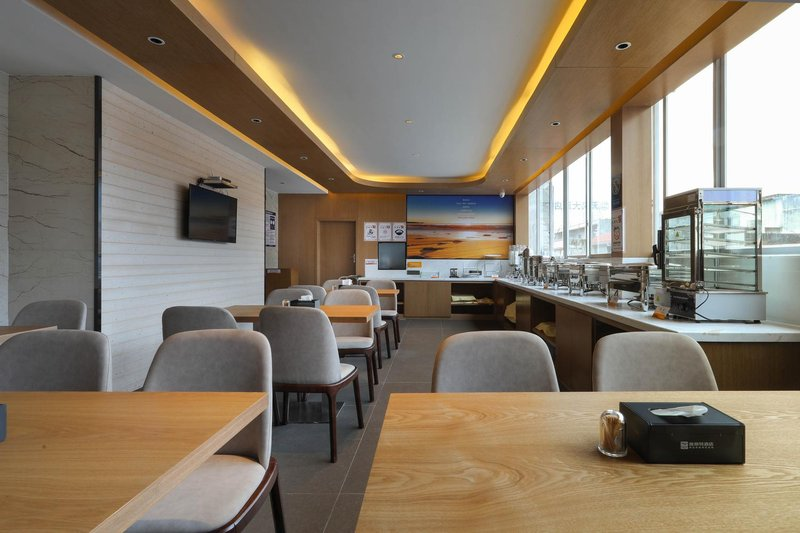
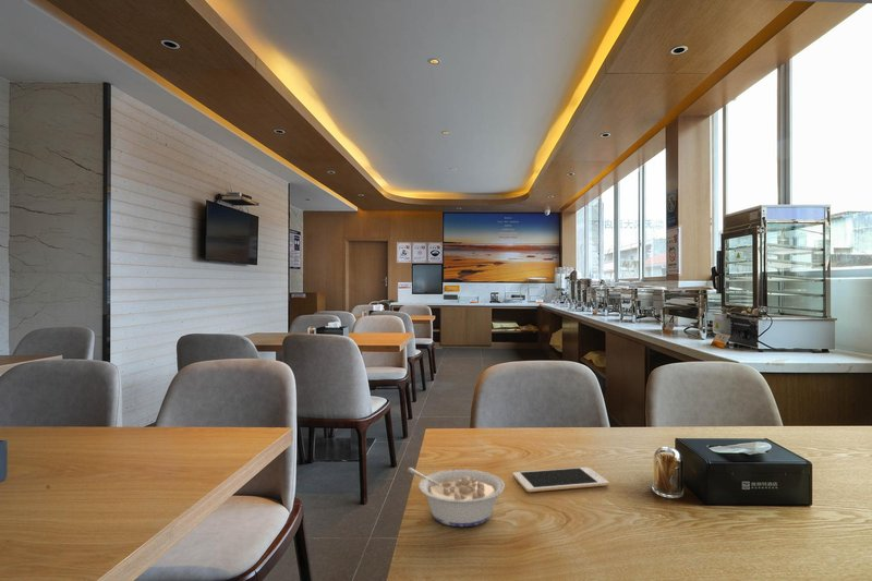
+ legume (458, 496)
+ cell phone (559, 479)
